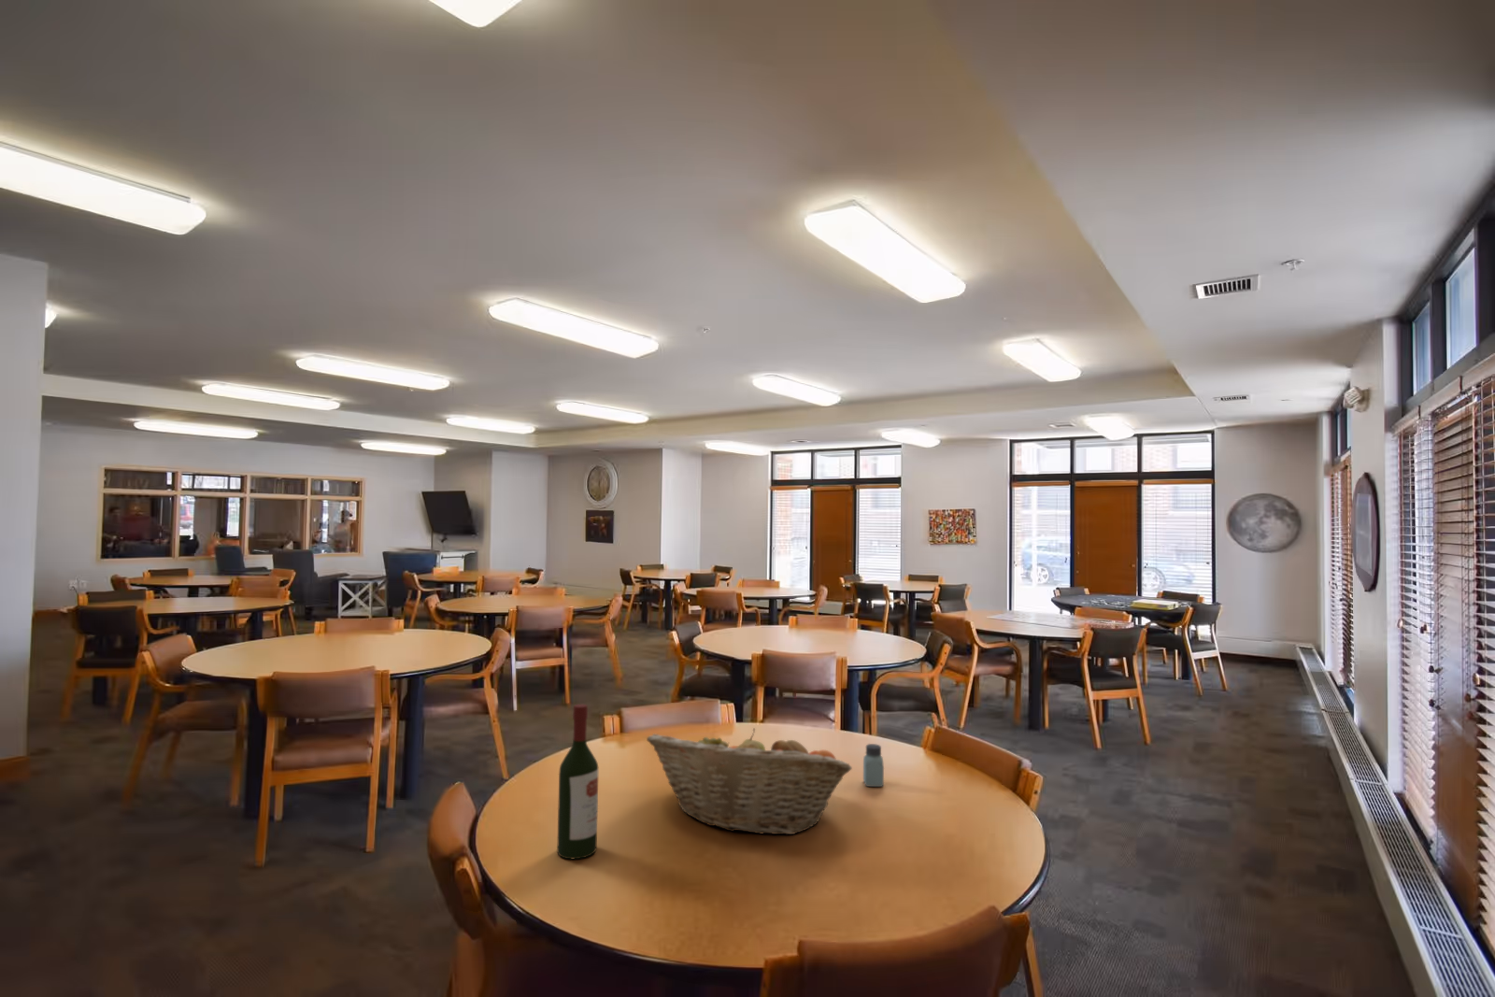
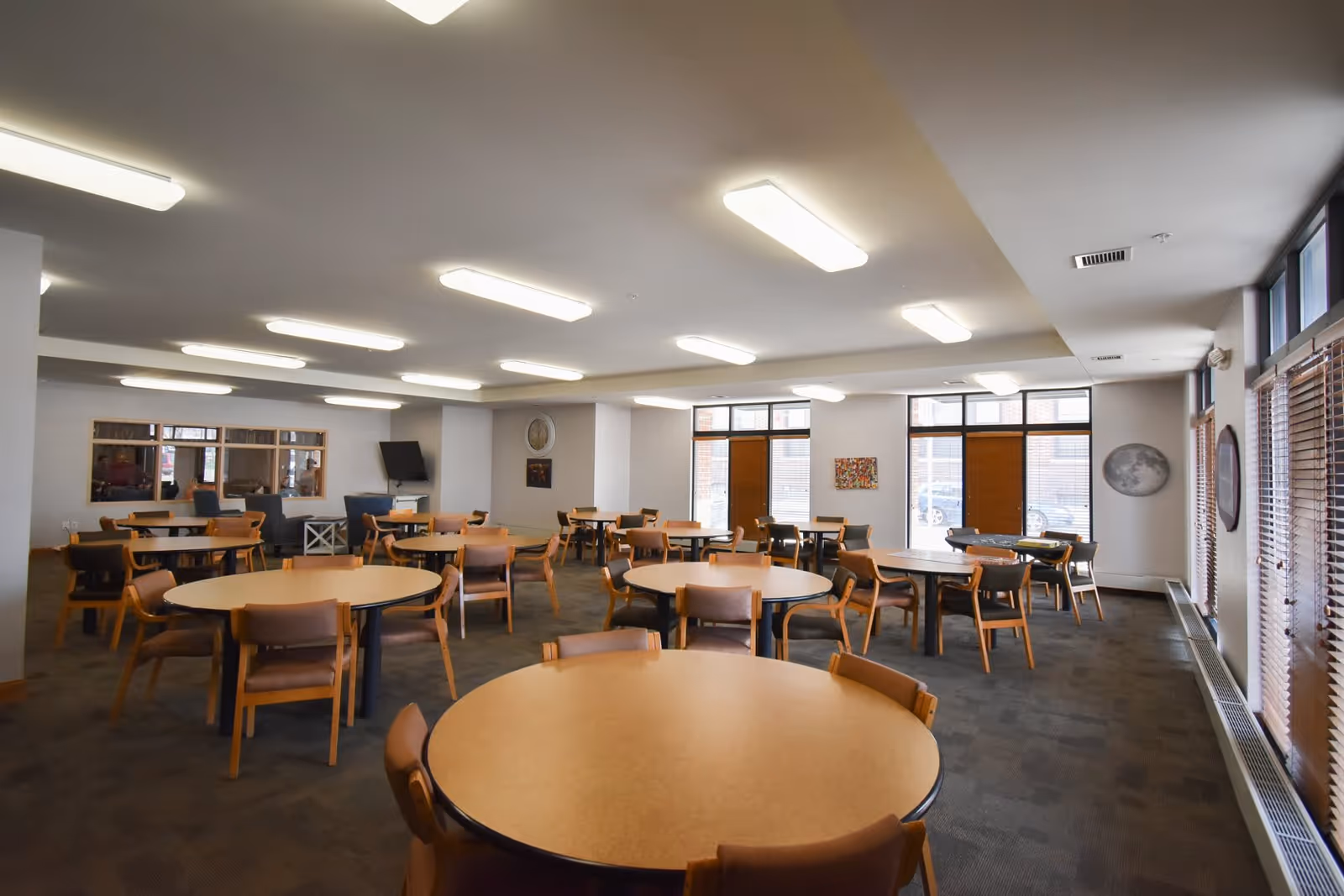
- wine bottle (578, 778)
- fruit basket (746, 768)
- saltshaker (873, 764)
